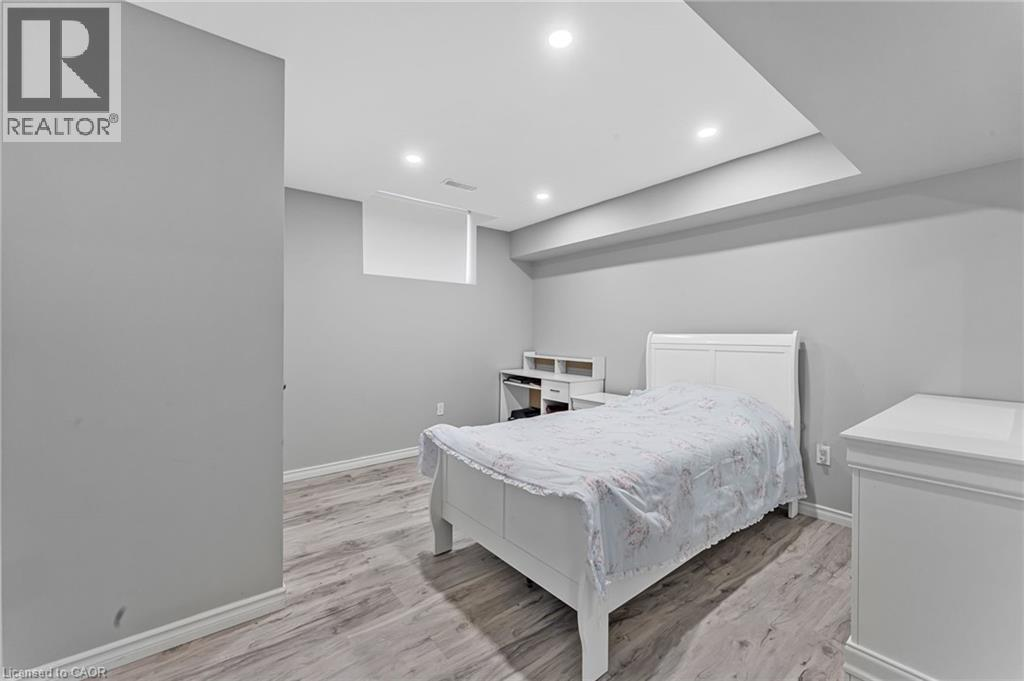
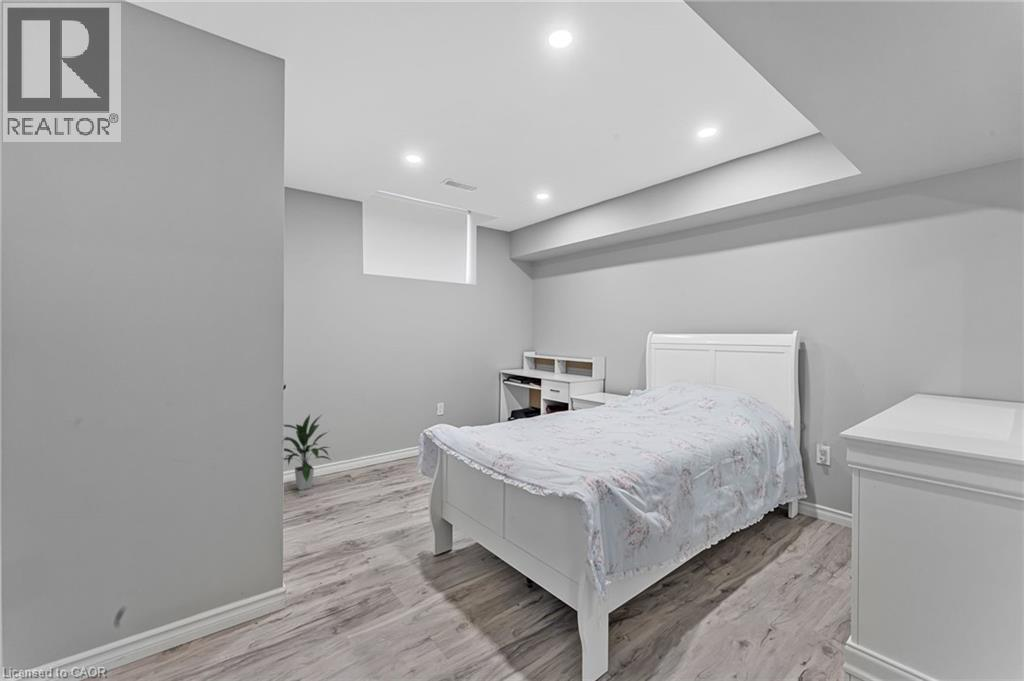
+ indoor plant (303, 451)
